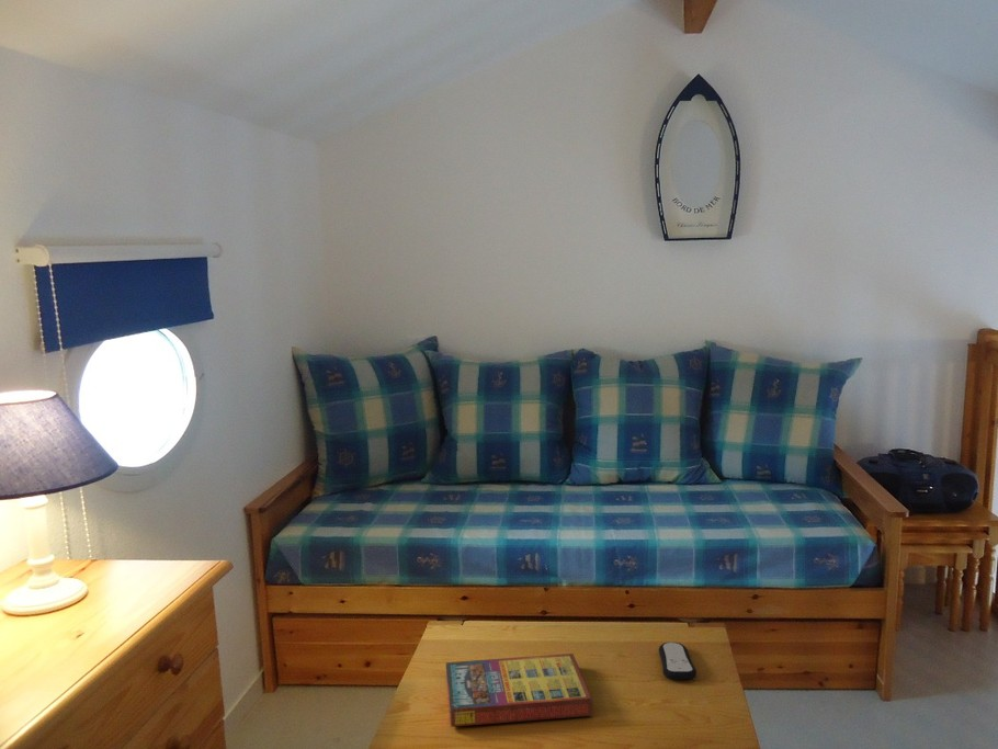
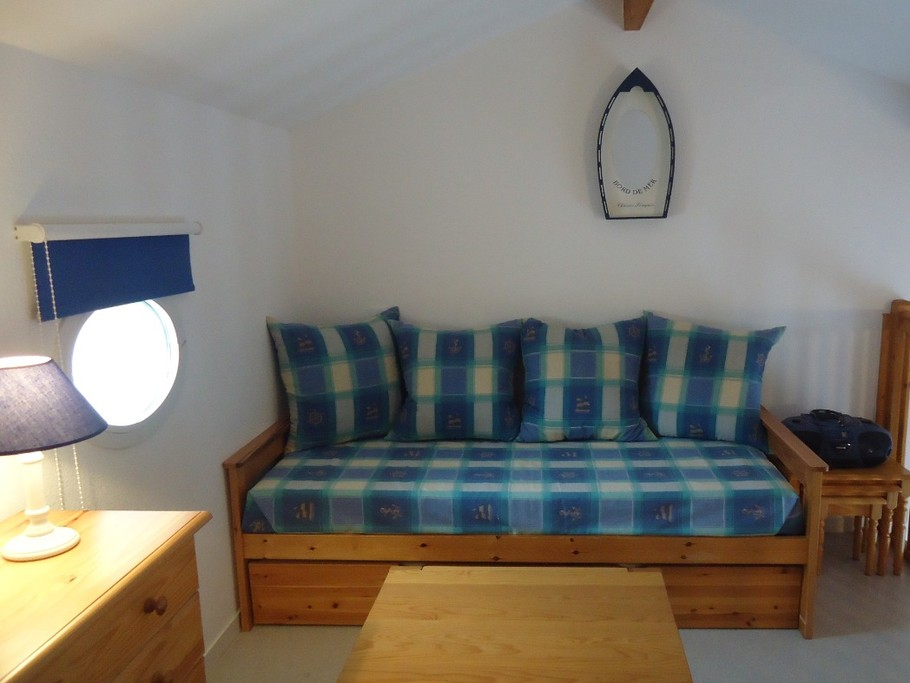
- remote control (676, 660)
- game compilation box (515, 688)
